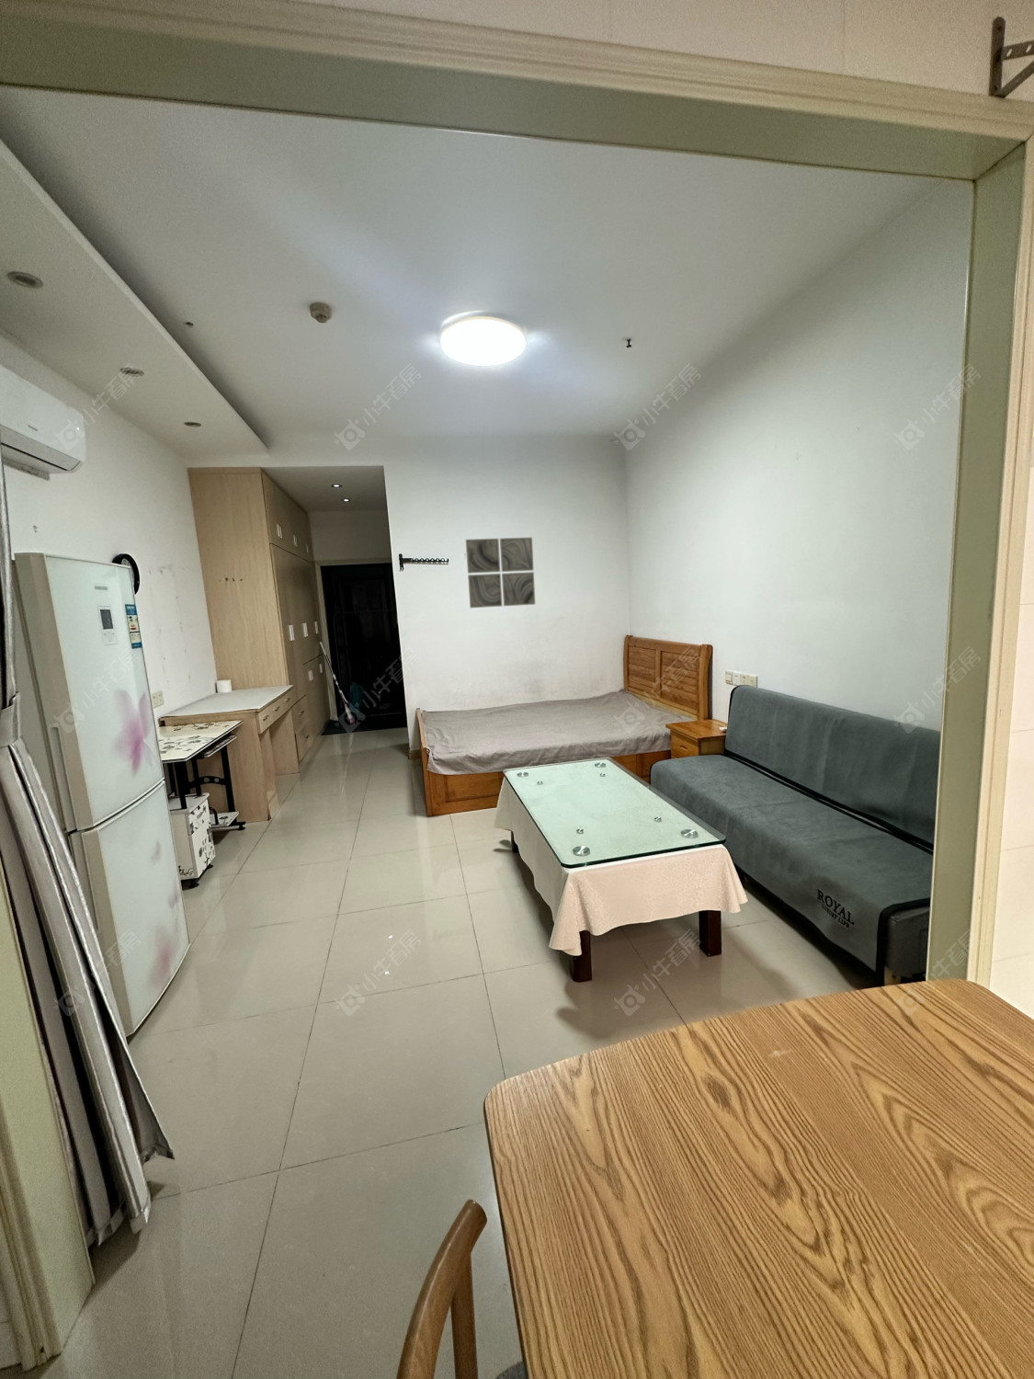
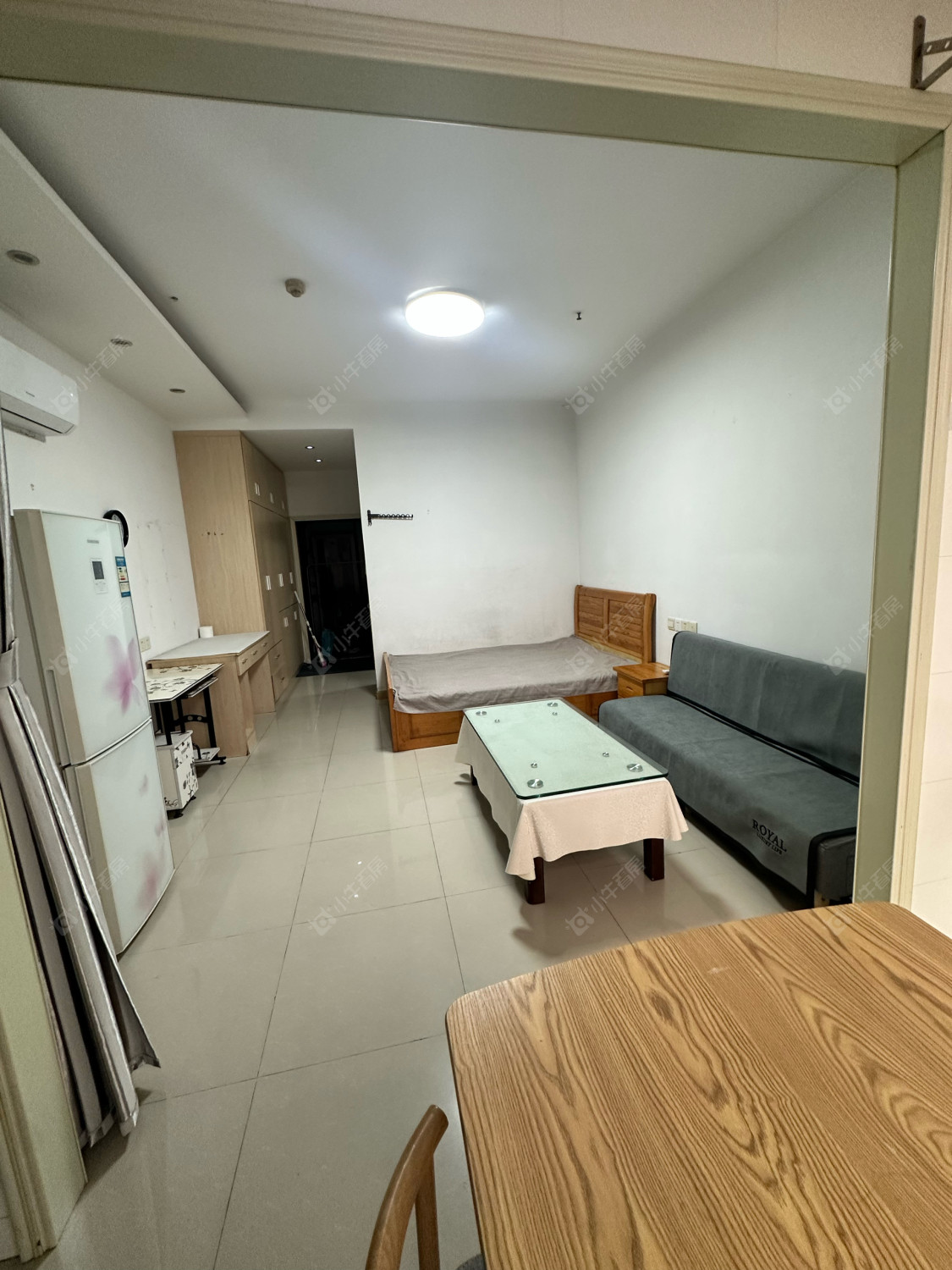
- wall art (500, 573)
